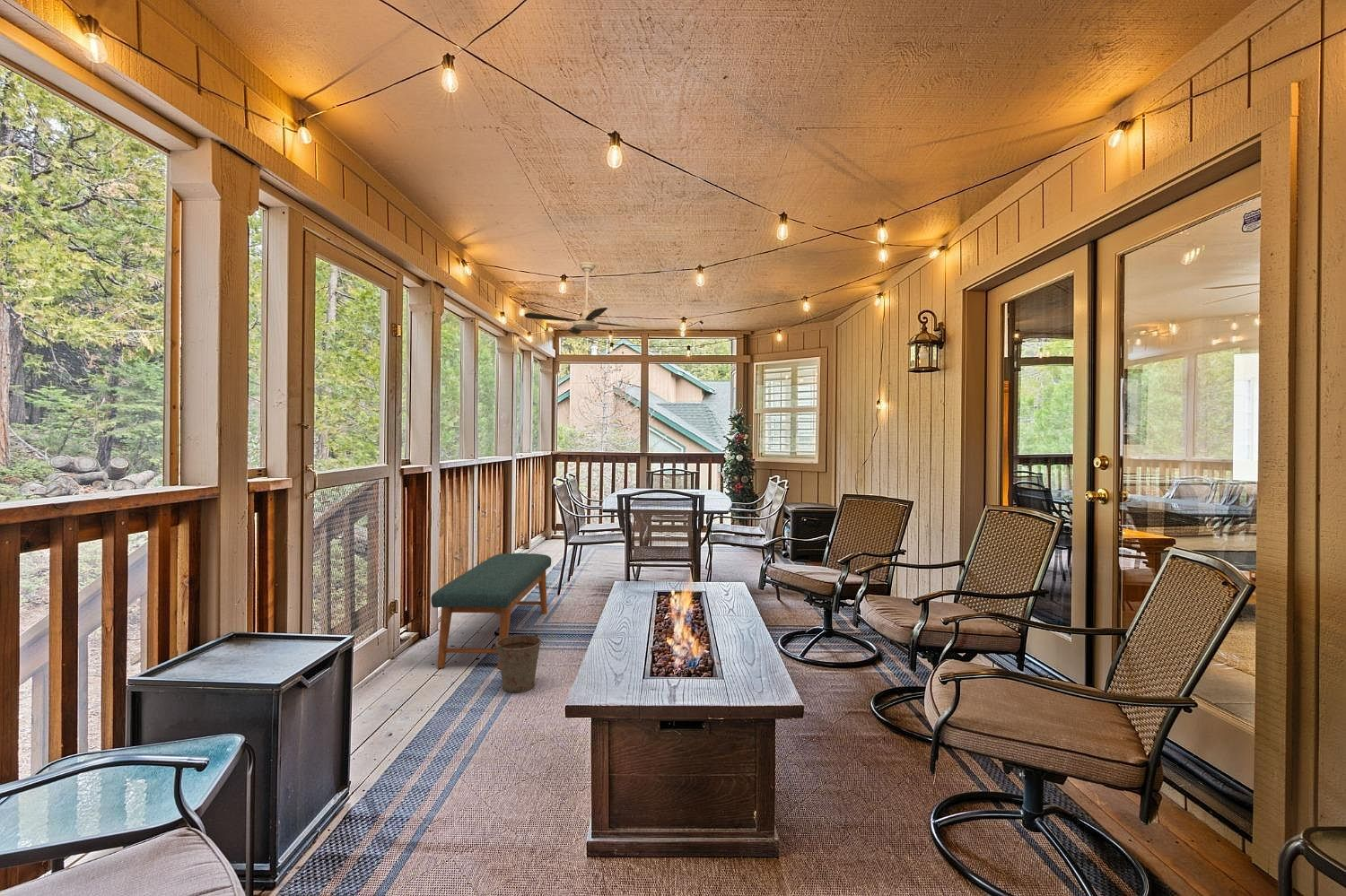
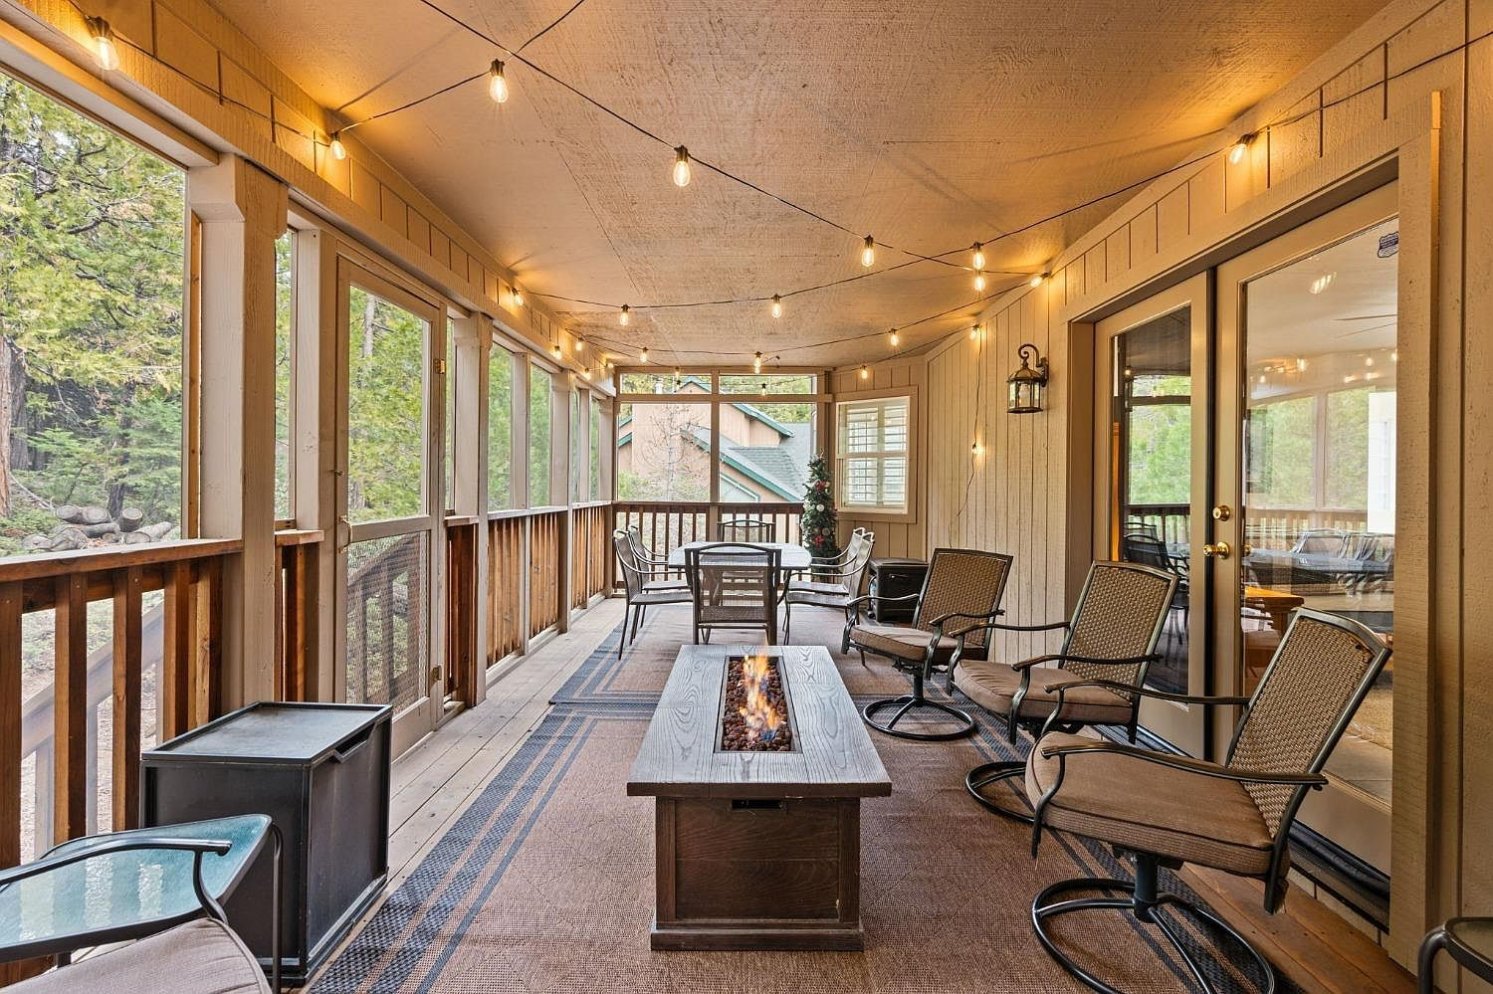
- bucket (517, 662)
- ceiling fan (586, 296)
- bench (499, 602)
